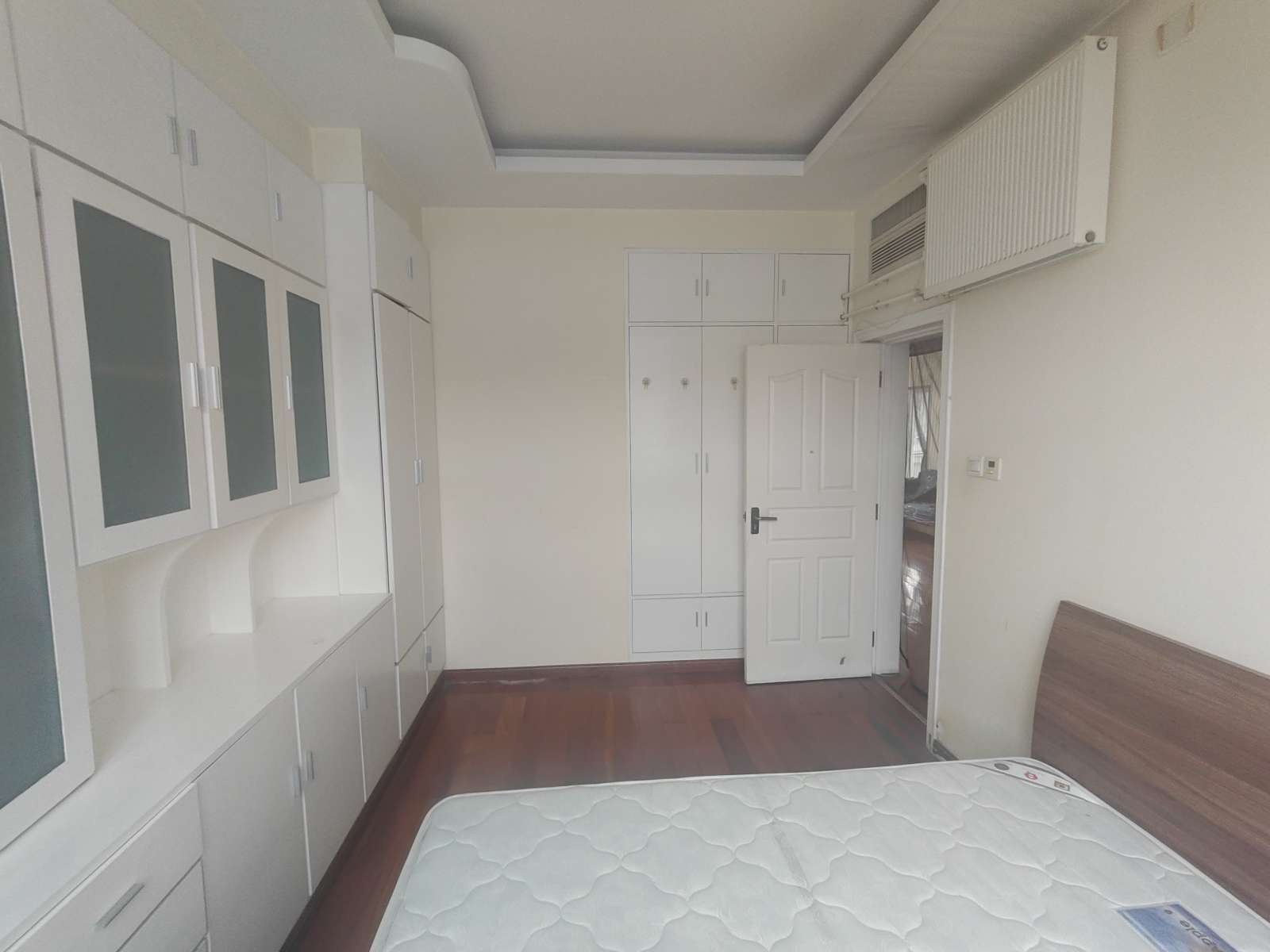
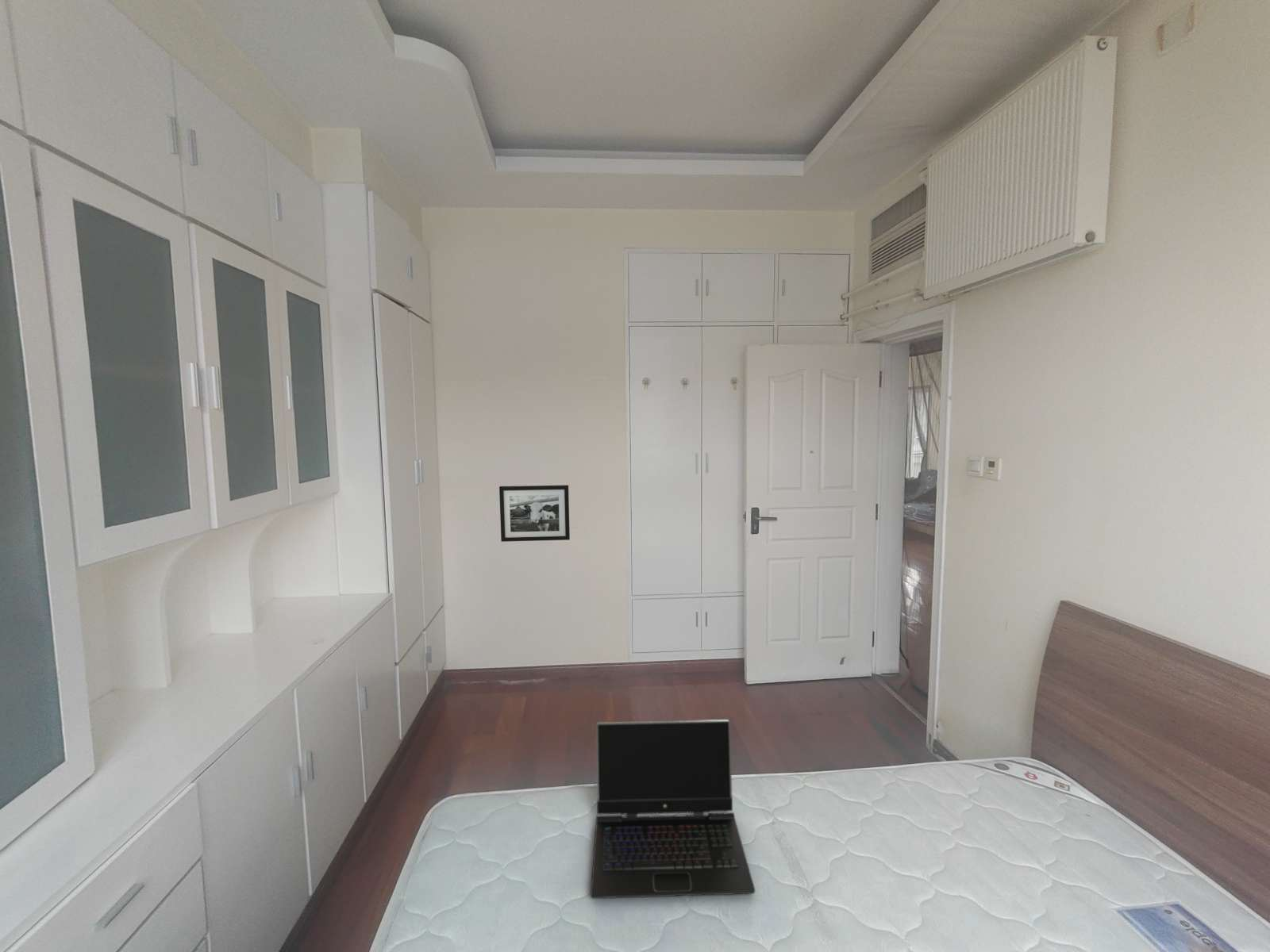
+ picture frame (534, 512)
+ laptop computer (668, 801)
